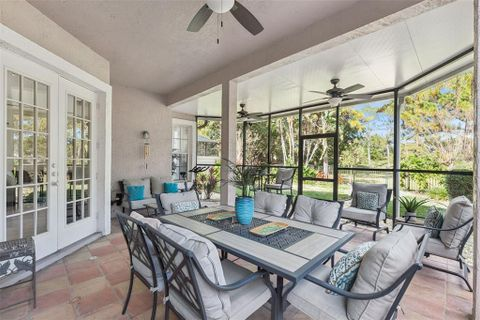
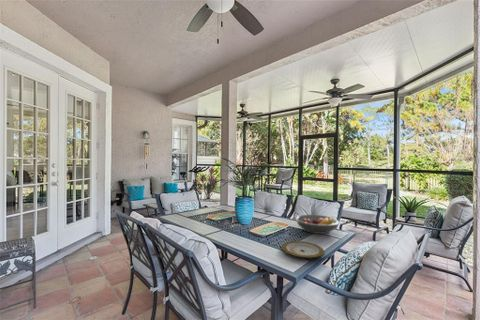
+ fruit bowl (316, 223)
+ plate (302, 250)
